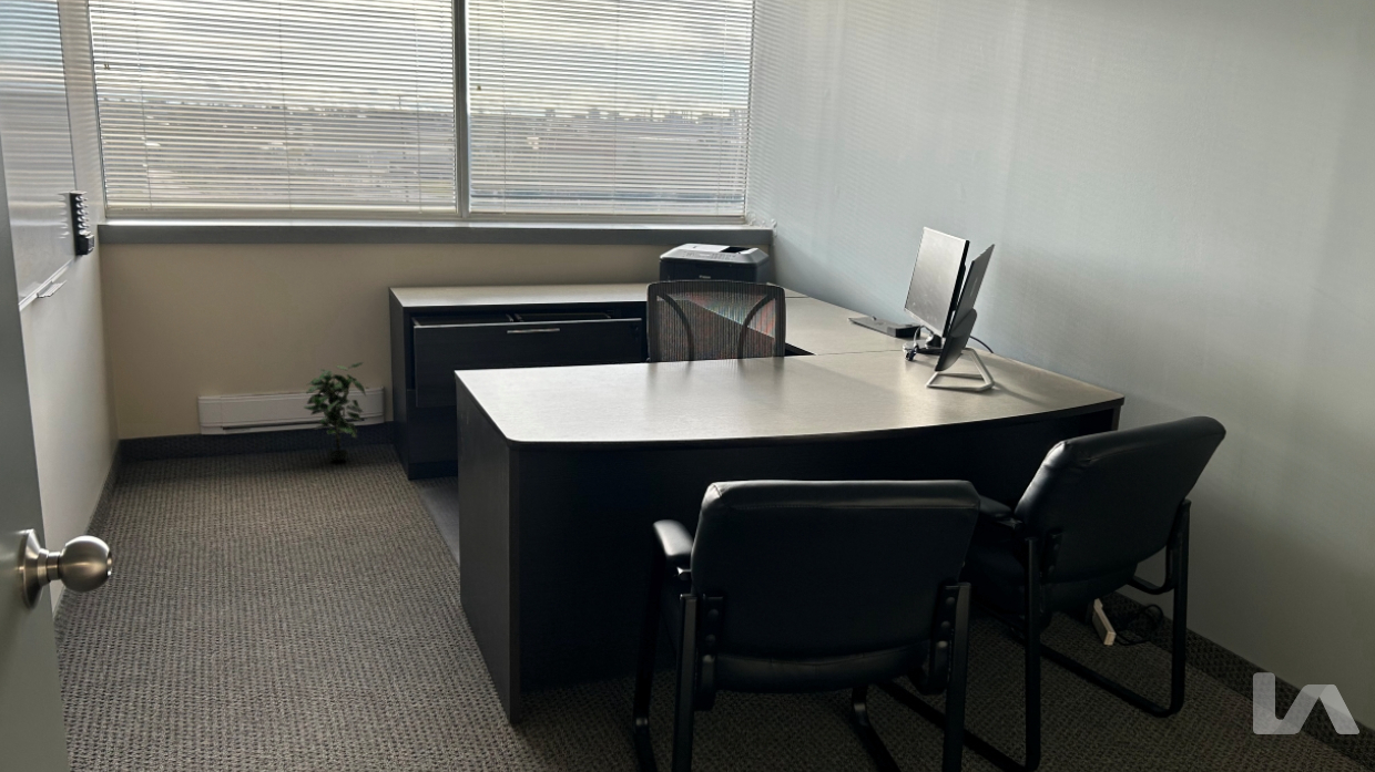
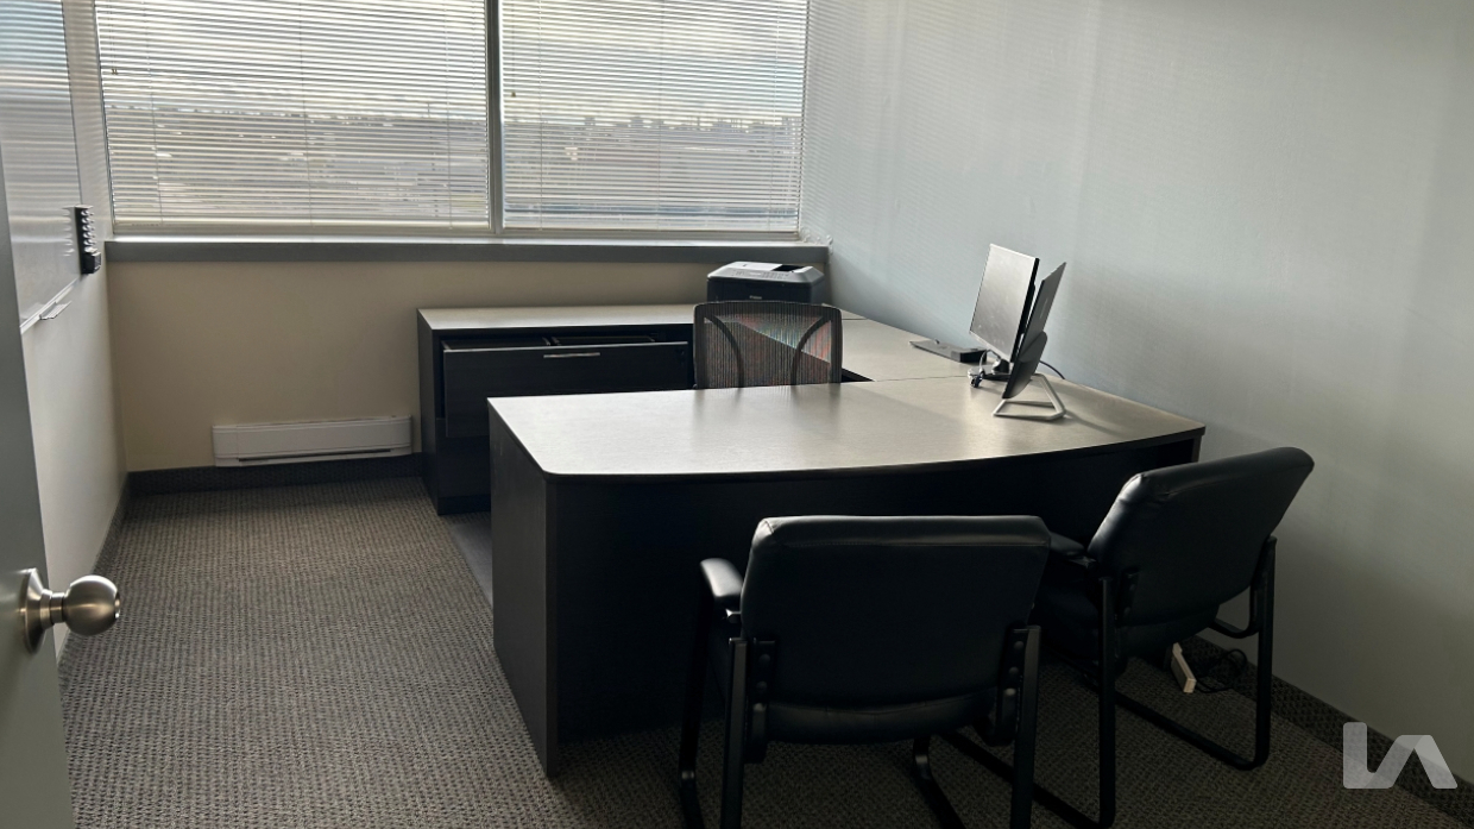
- potted plant (336, 412)
